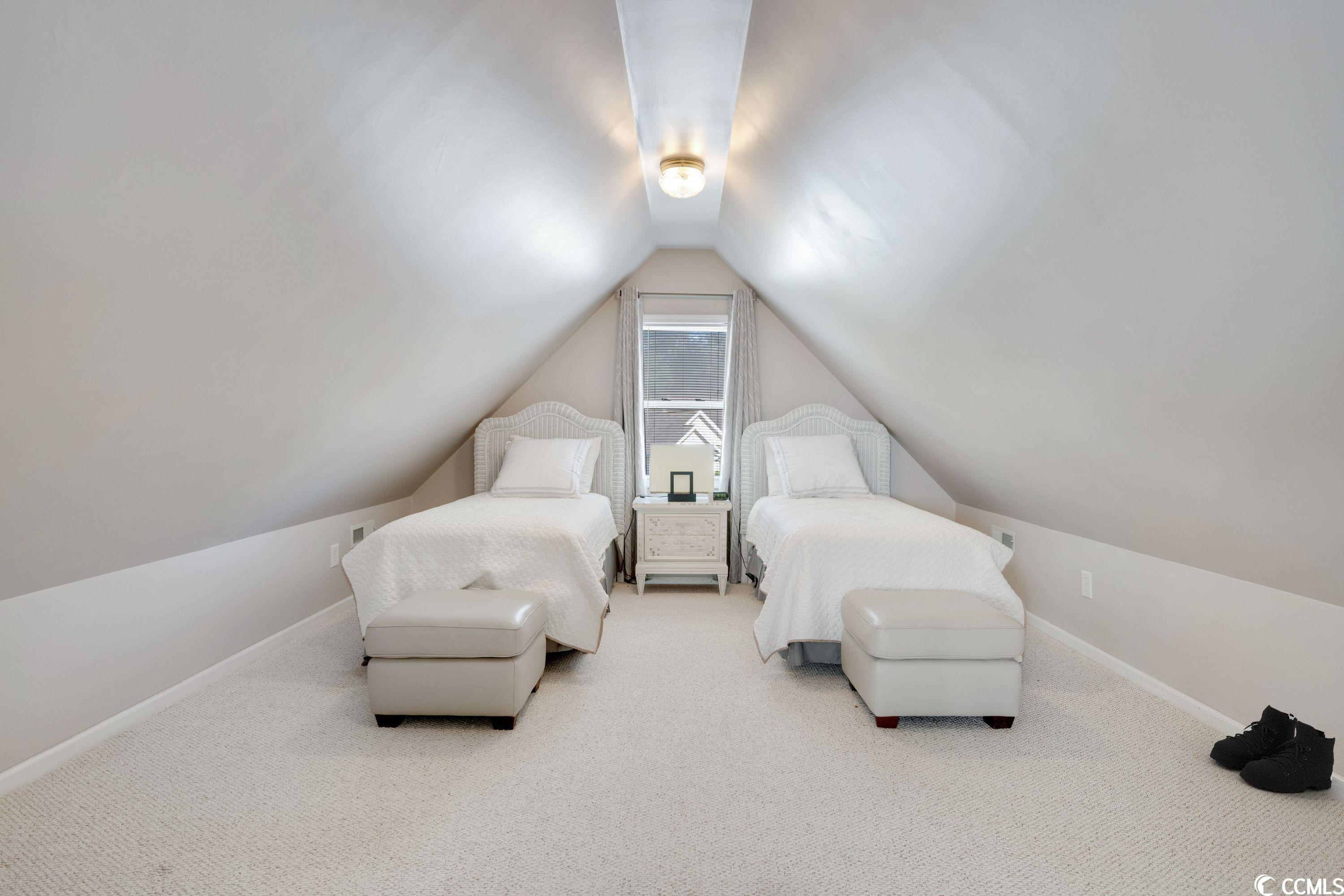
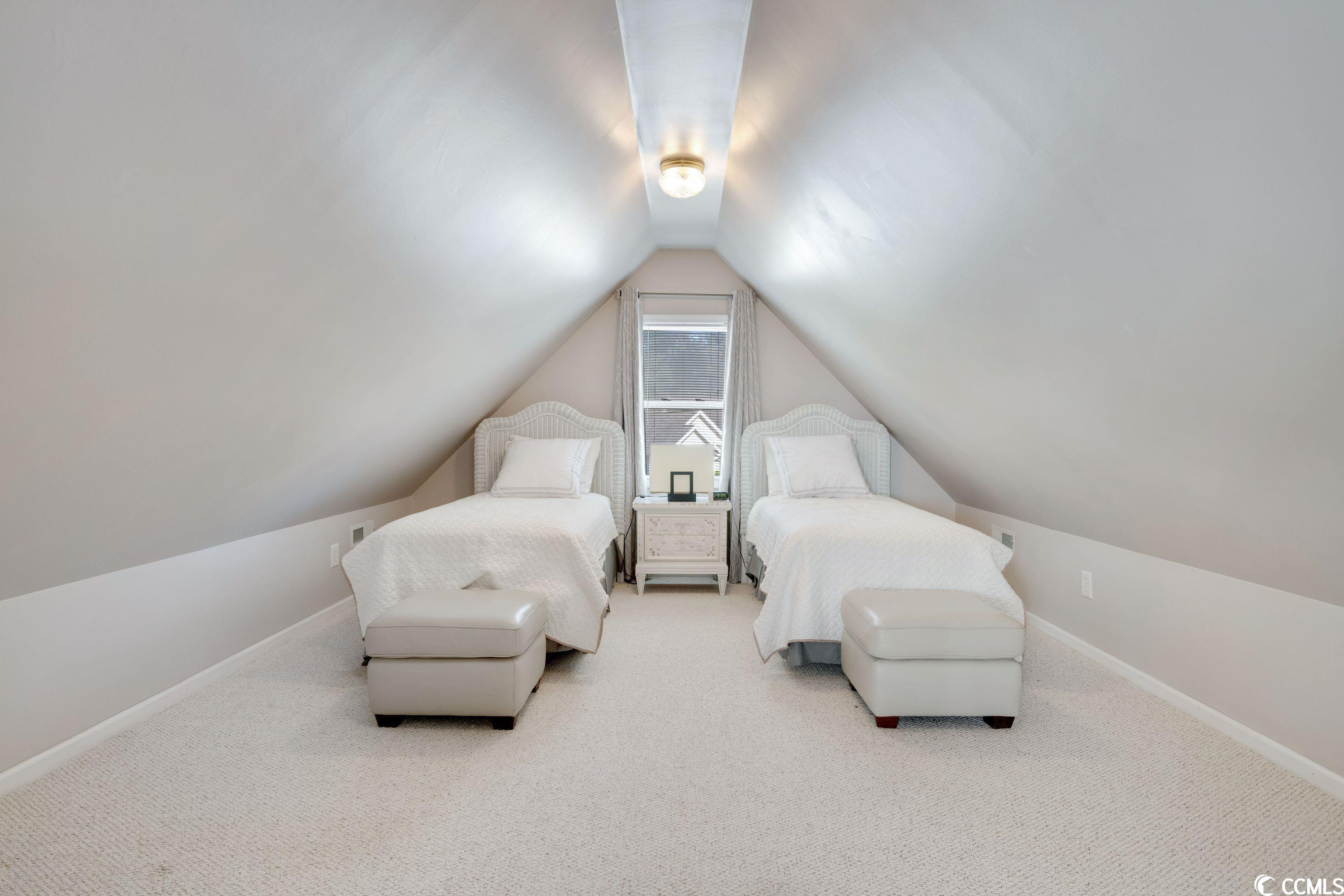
- boots (1272, 744)
